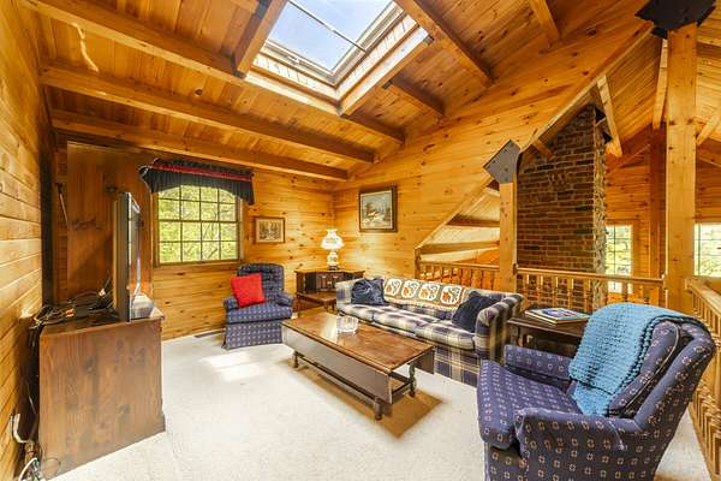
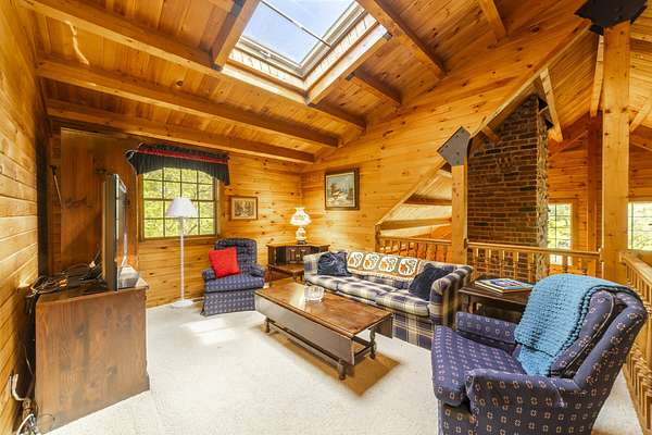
+ floor lamp (181, 251)
